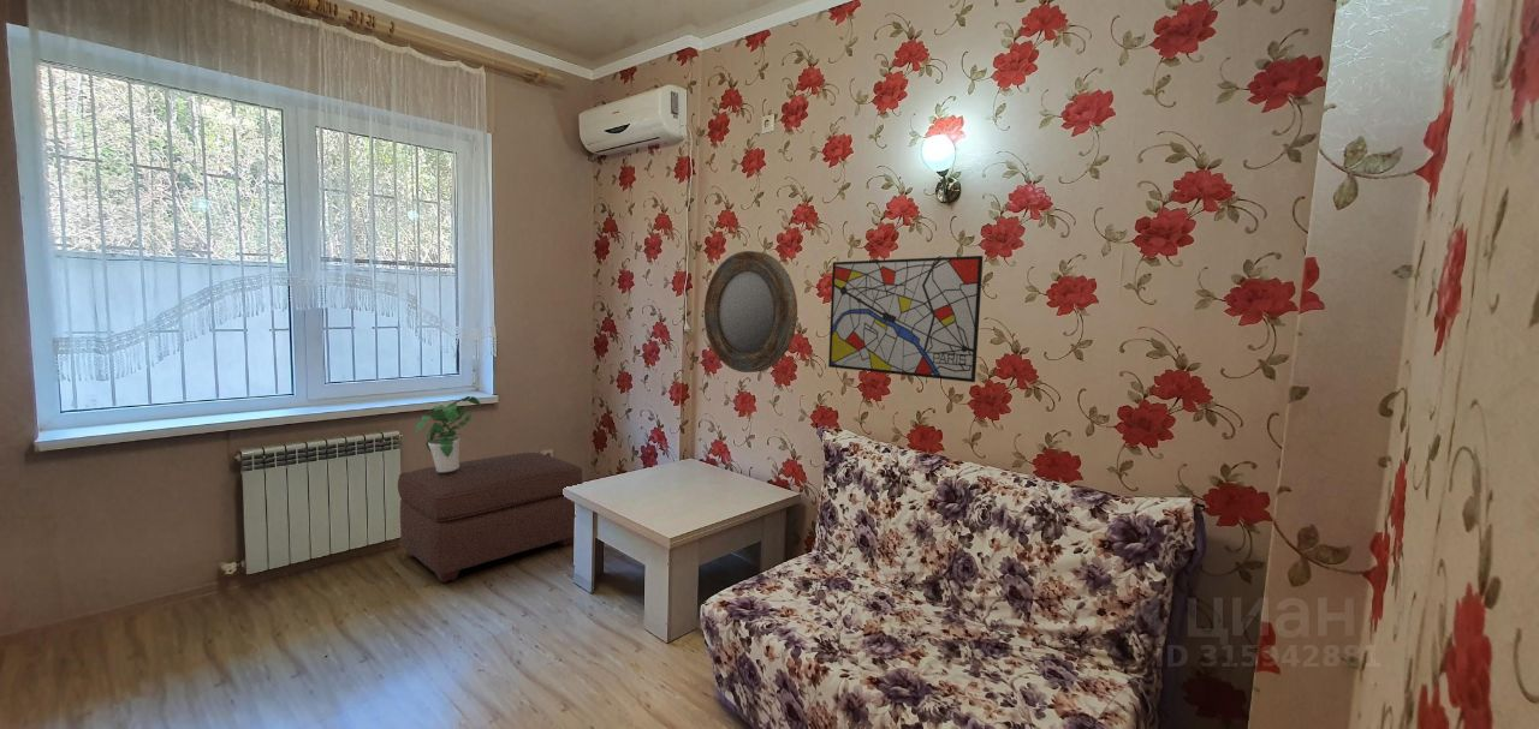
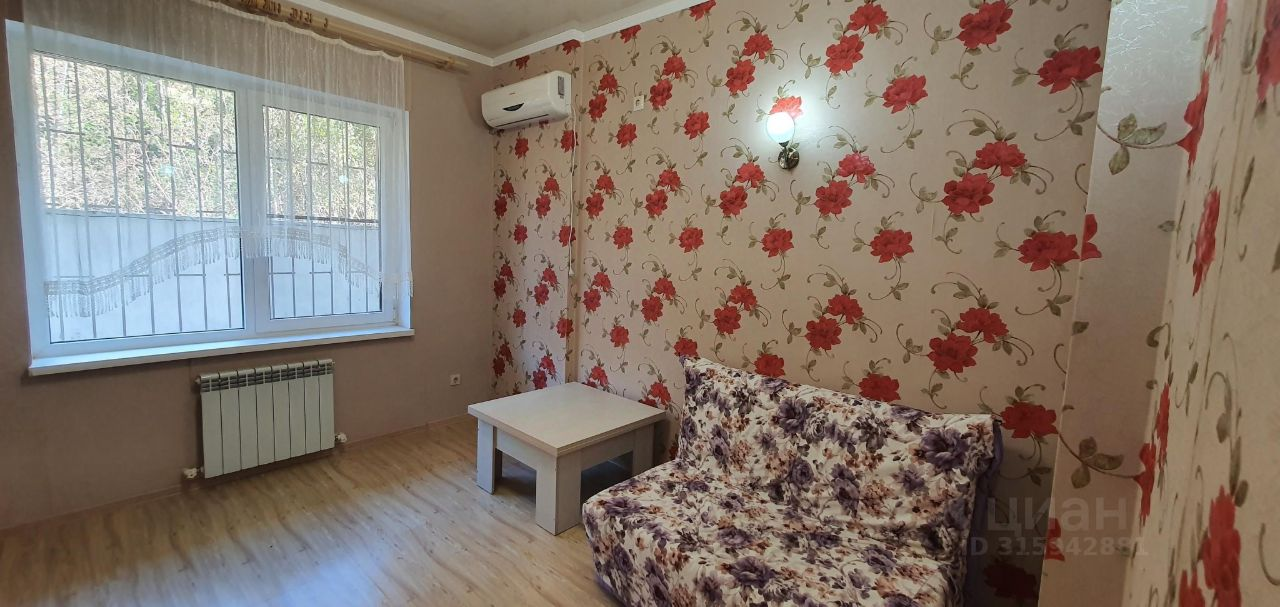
- ottoman (494, 507)
- potted plant (454, 434)
- home mirror (747, 311)
- wall art (897, 317)
